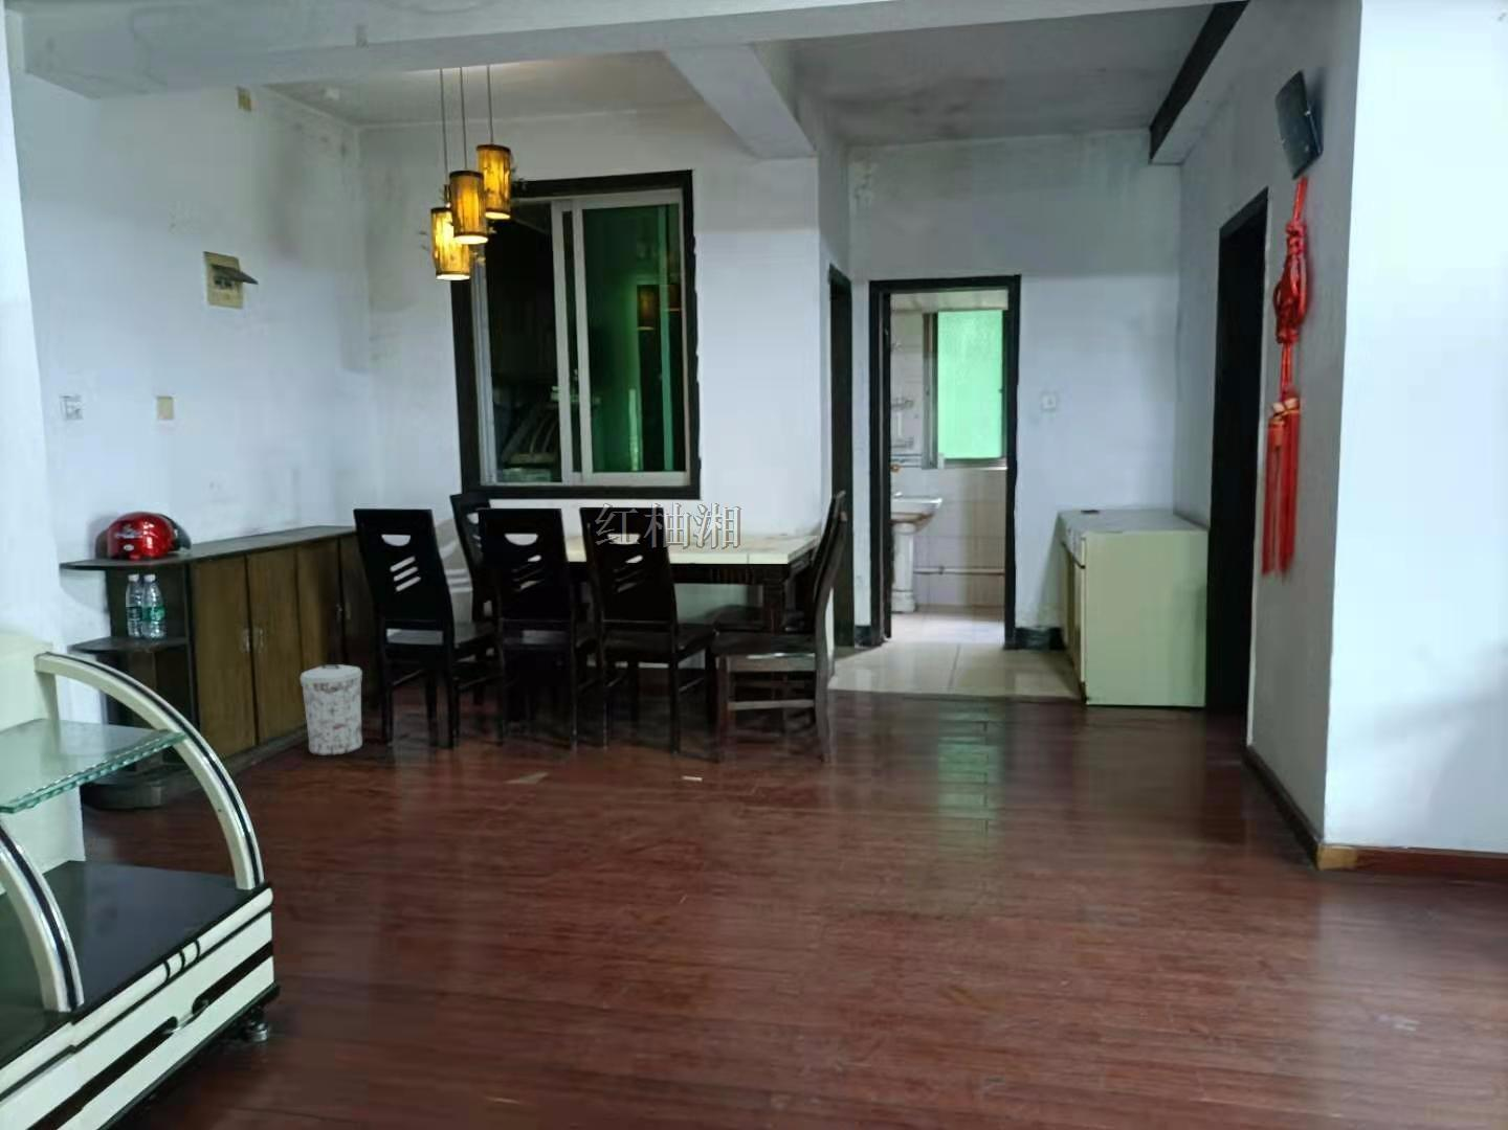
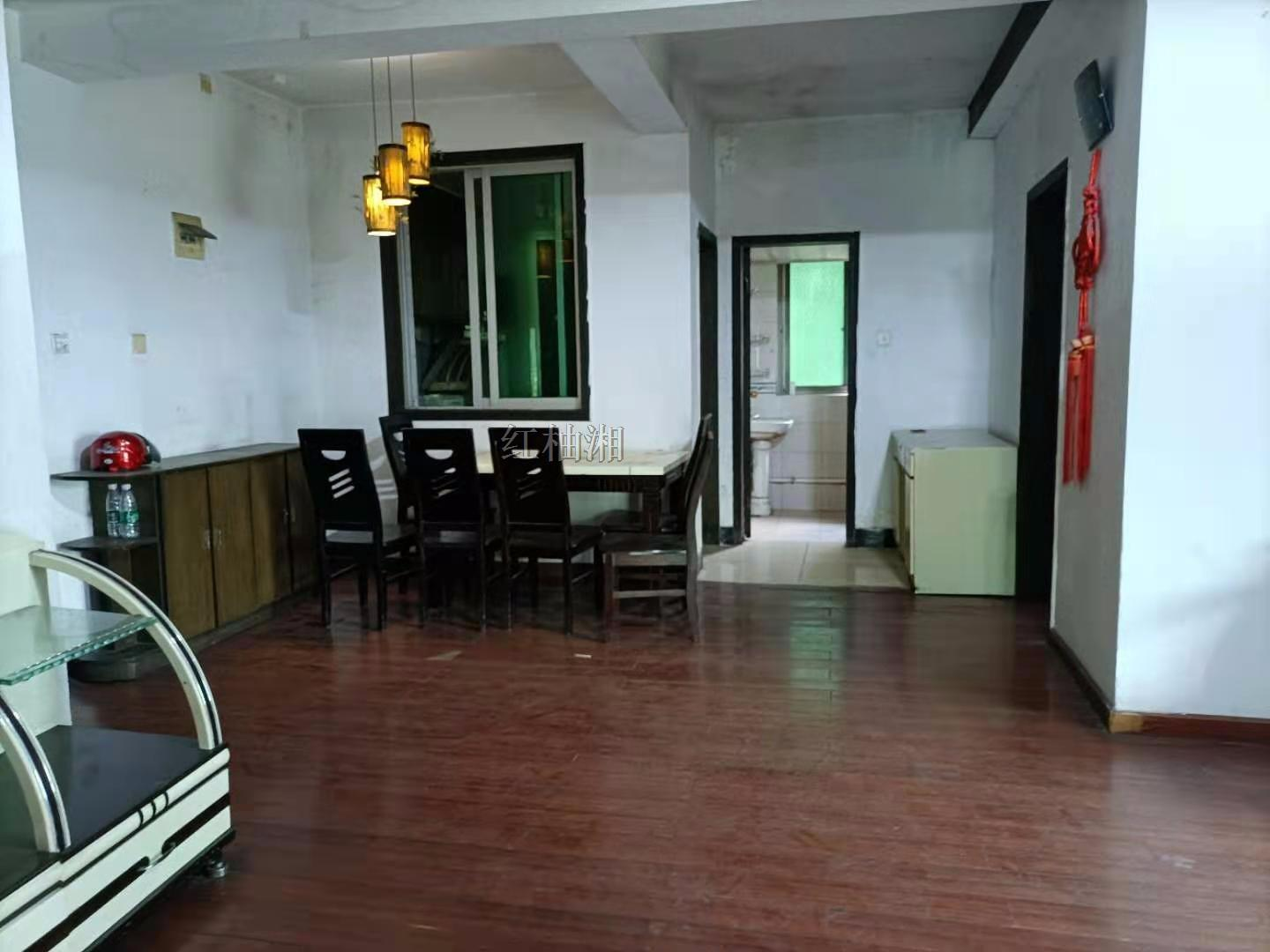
- trash can (332, 706)
